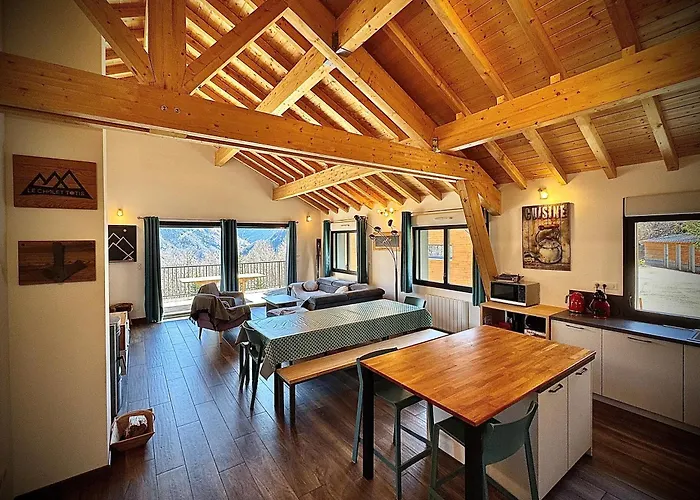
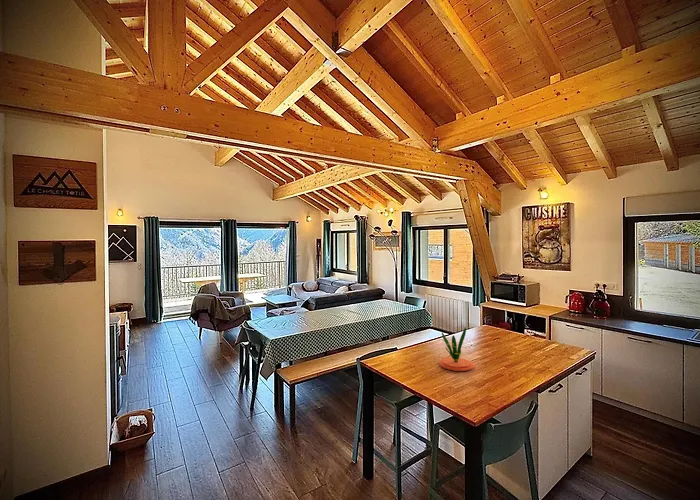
+ plant (455, 346)
